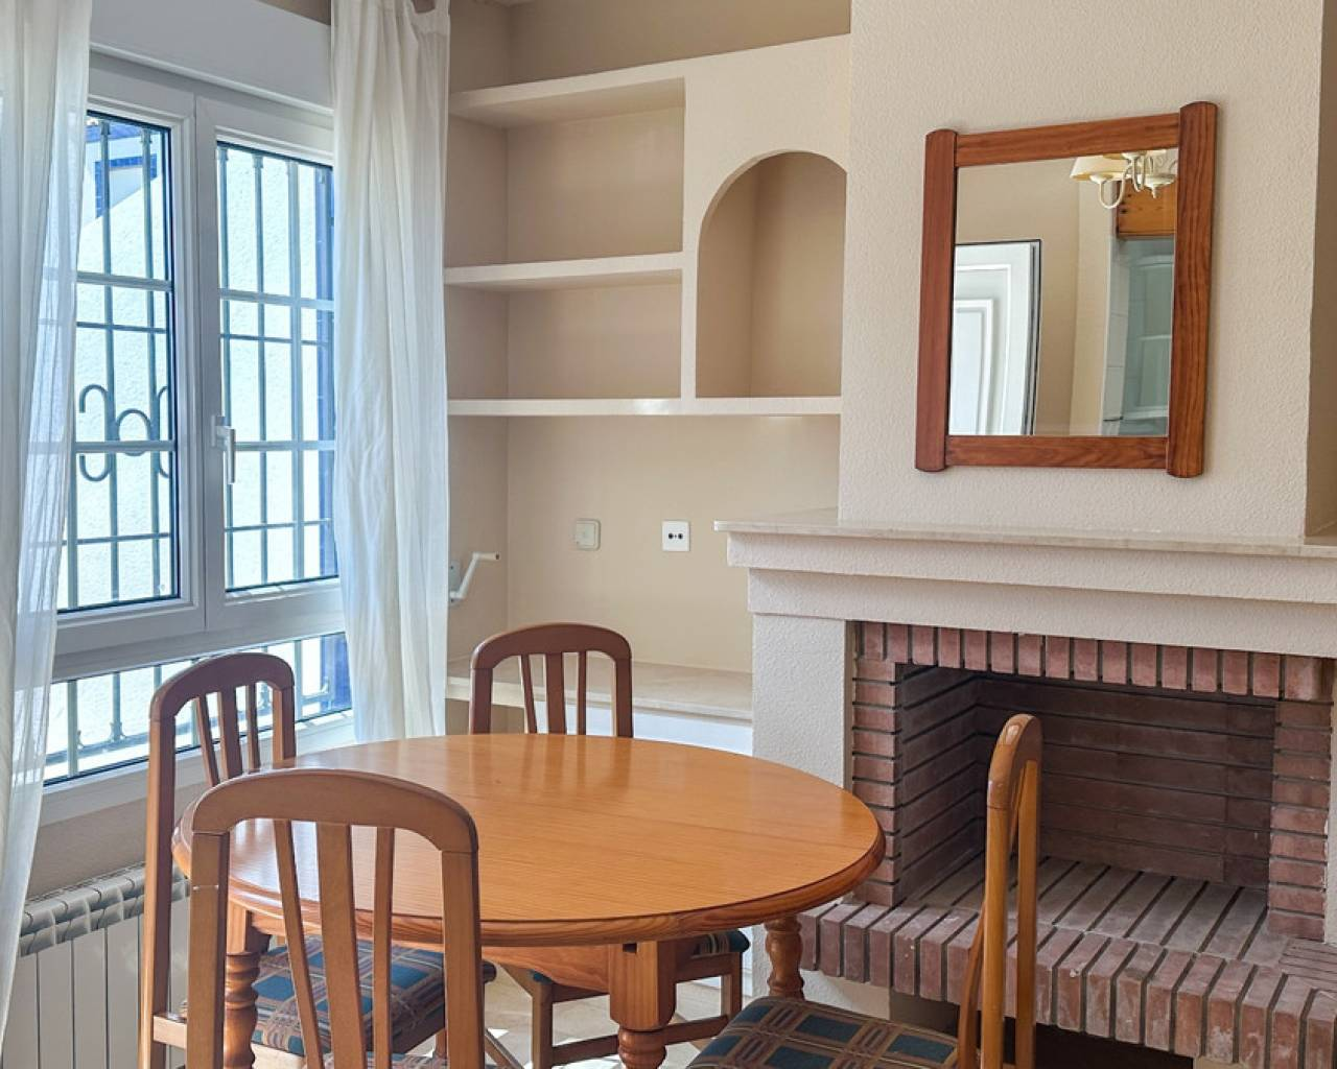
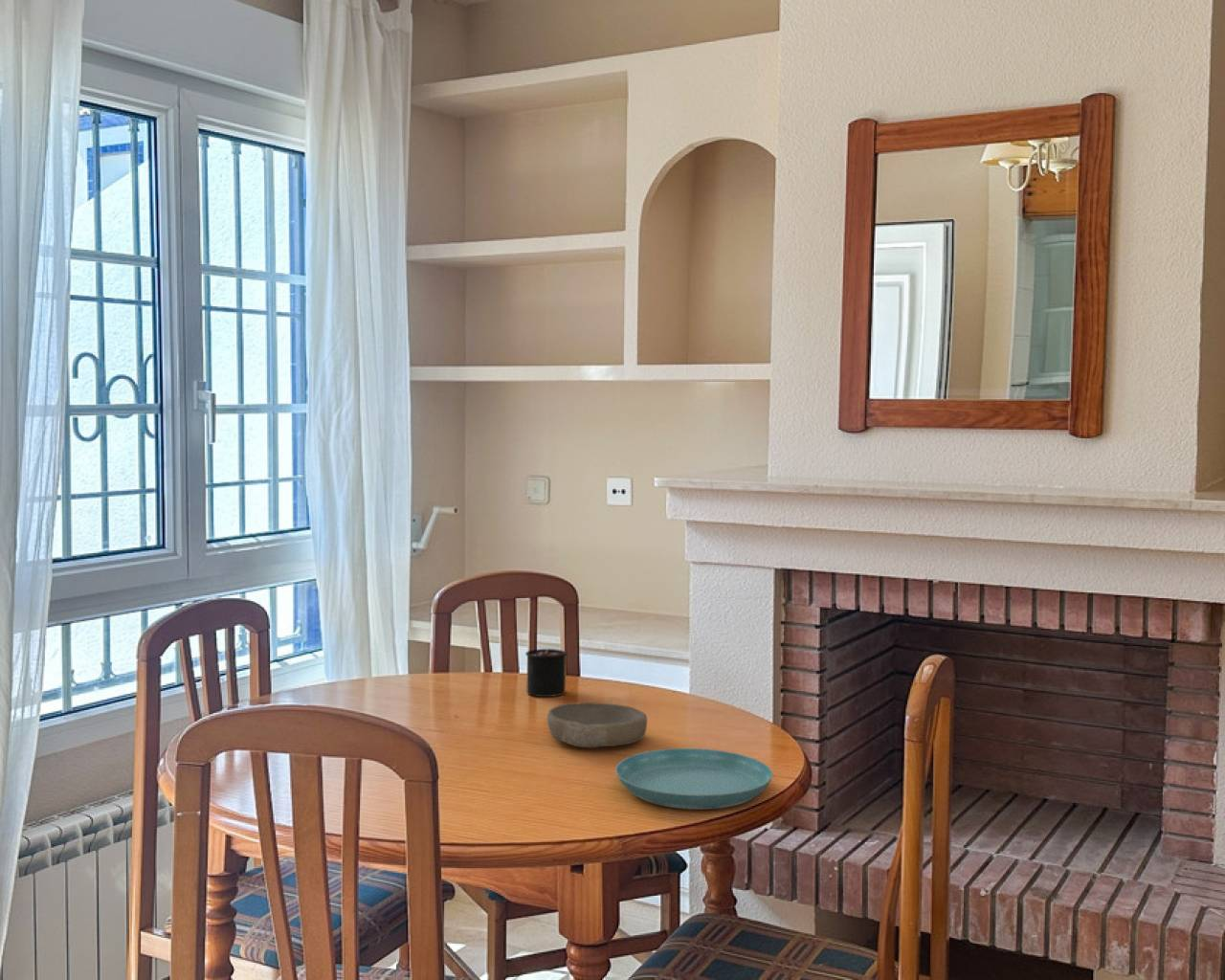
+ saucer (693, 779)
+ bowl (596, 725)
+ candle (546, 663)
